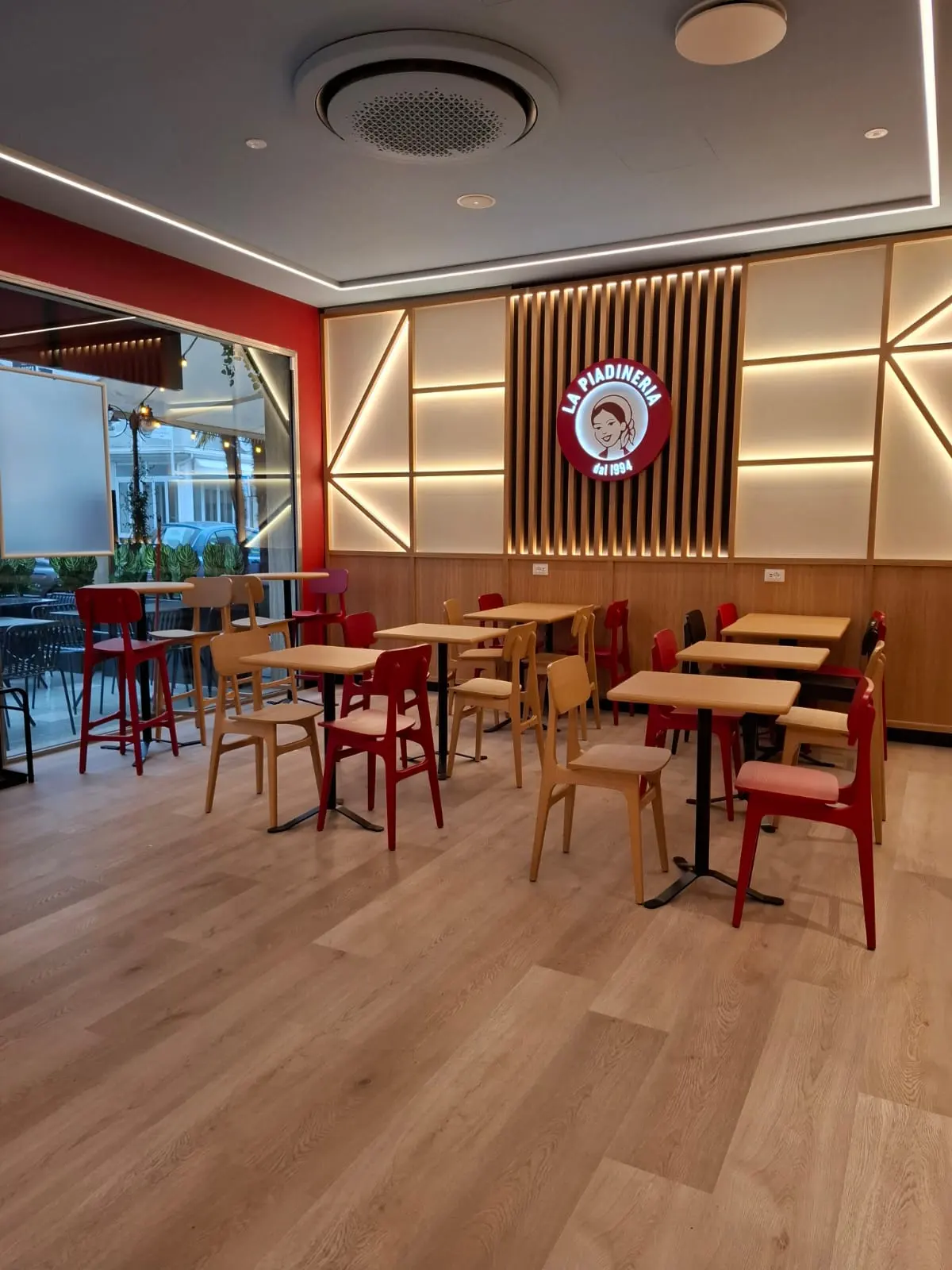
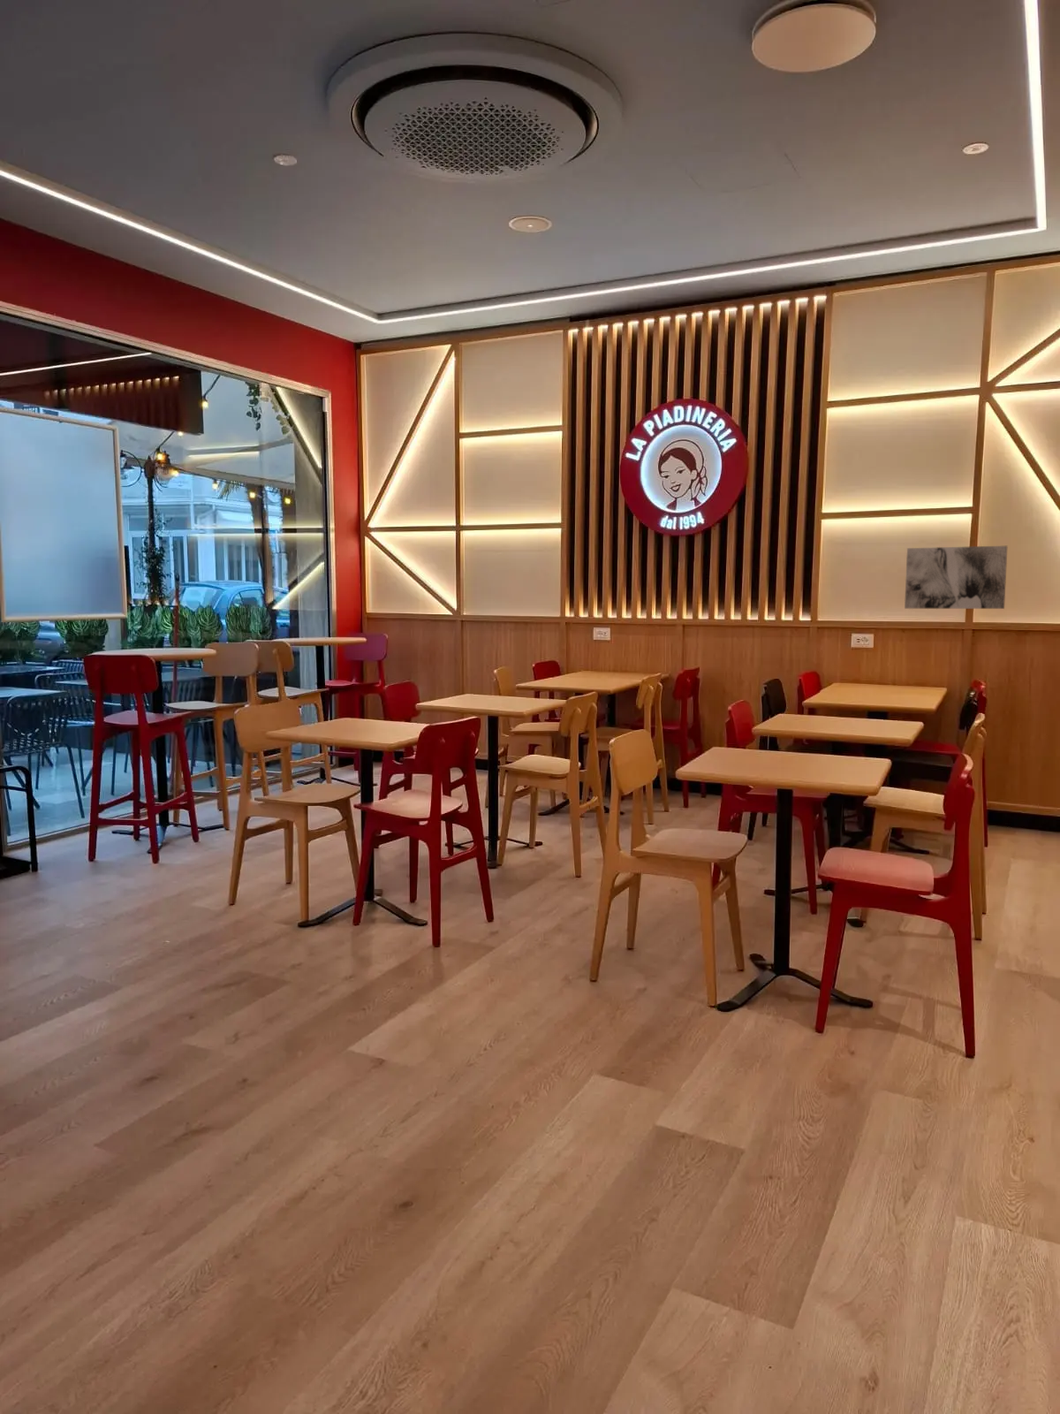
+ wall art (954, 578)
